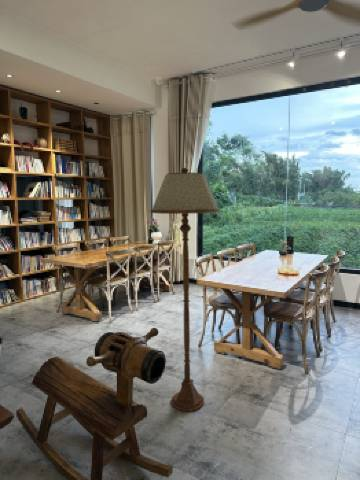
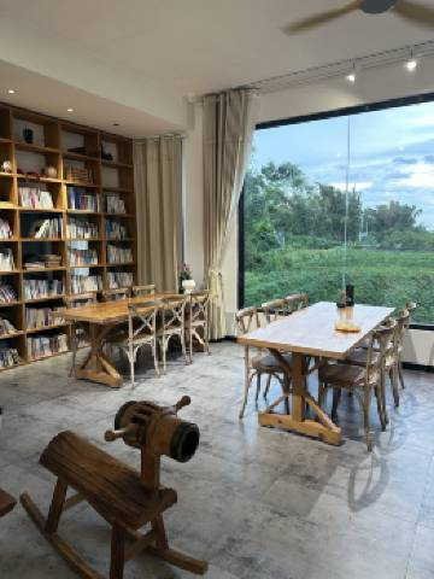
- floor lamp (186, 289)
